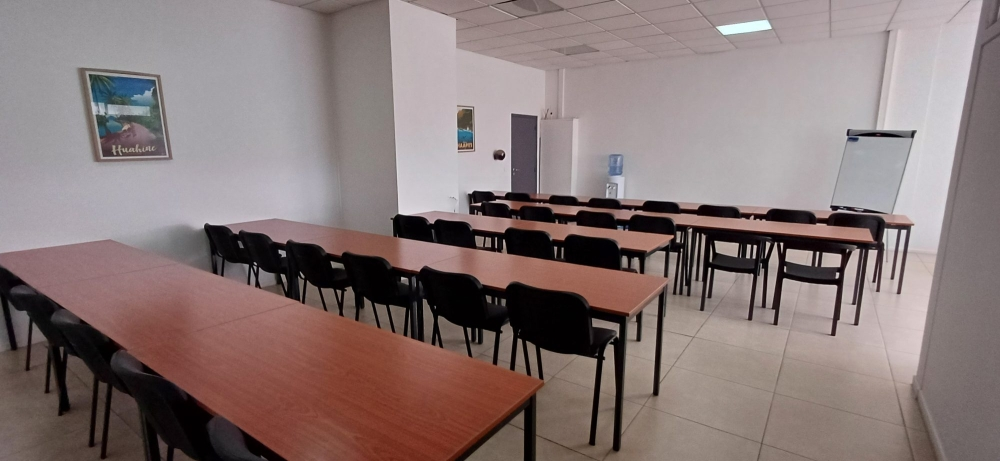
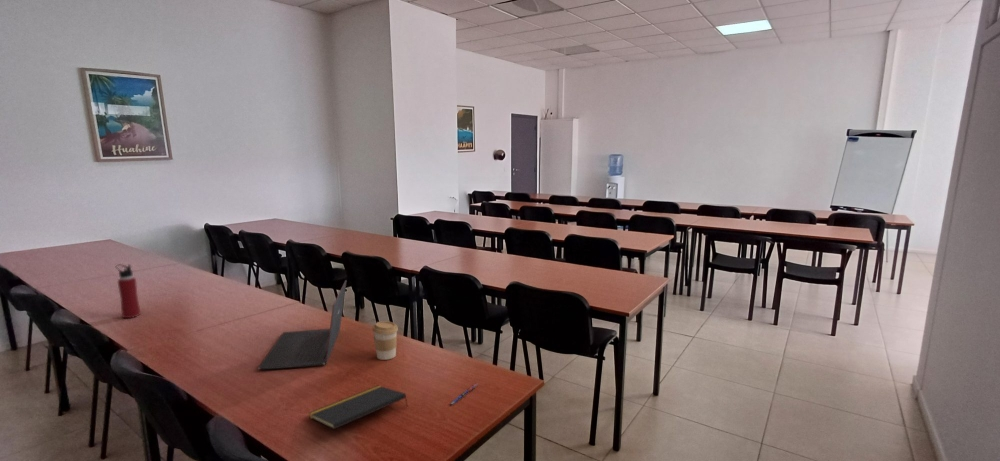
+ water bottle (128, 290)
+ coffee cup (385, 339)
+ pen (464, 393)
+ laptop (307, 330)
+ notepad (358, 405)
